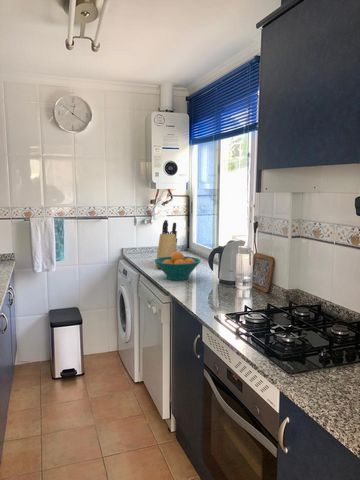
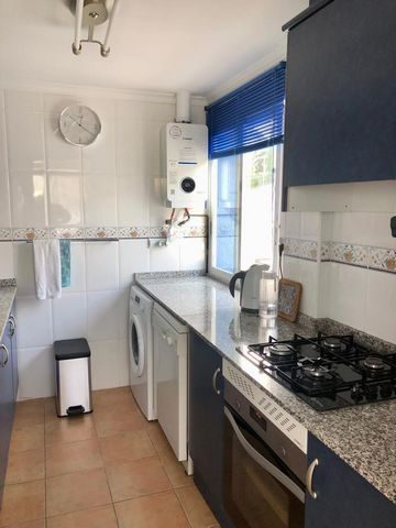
- fruit bowl (177, 264)
- knife block (167, 242)
